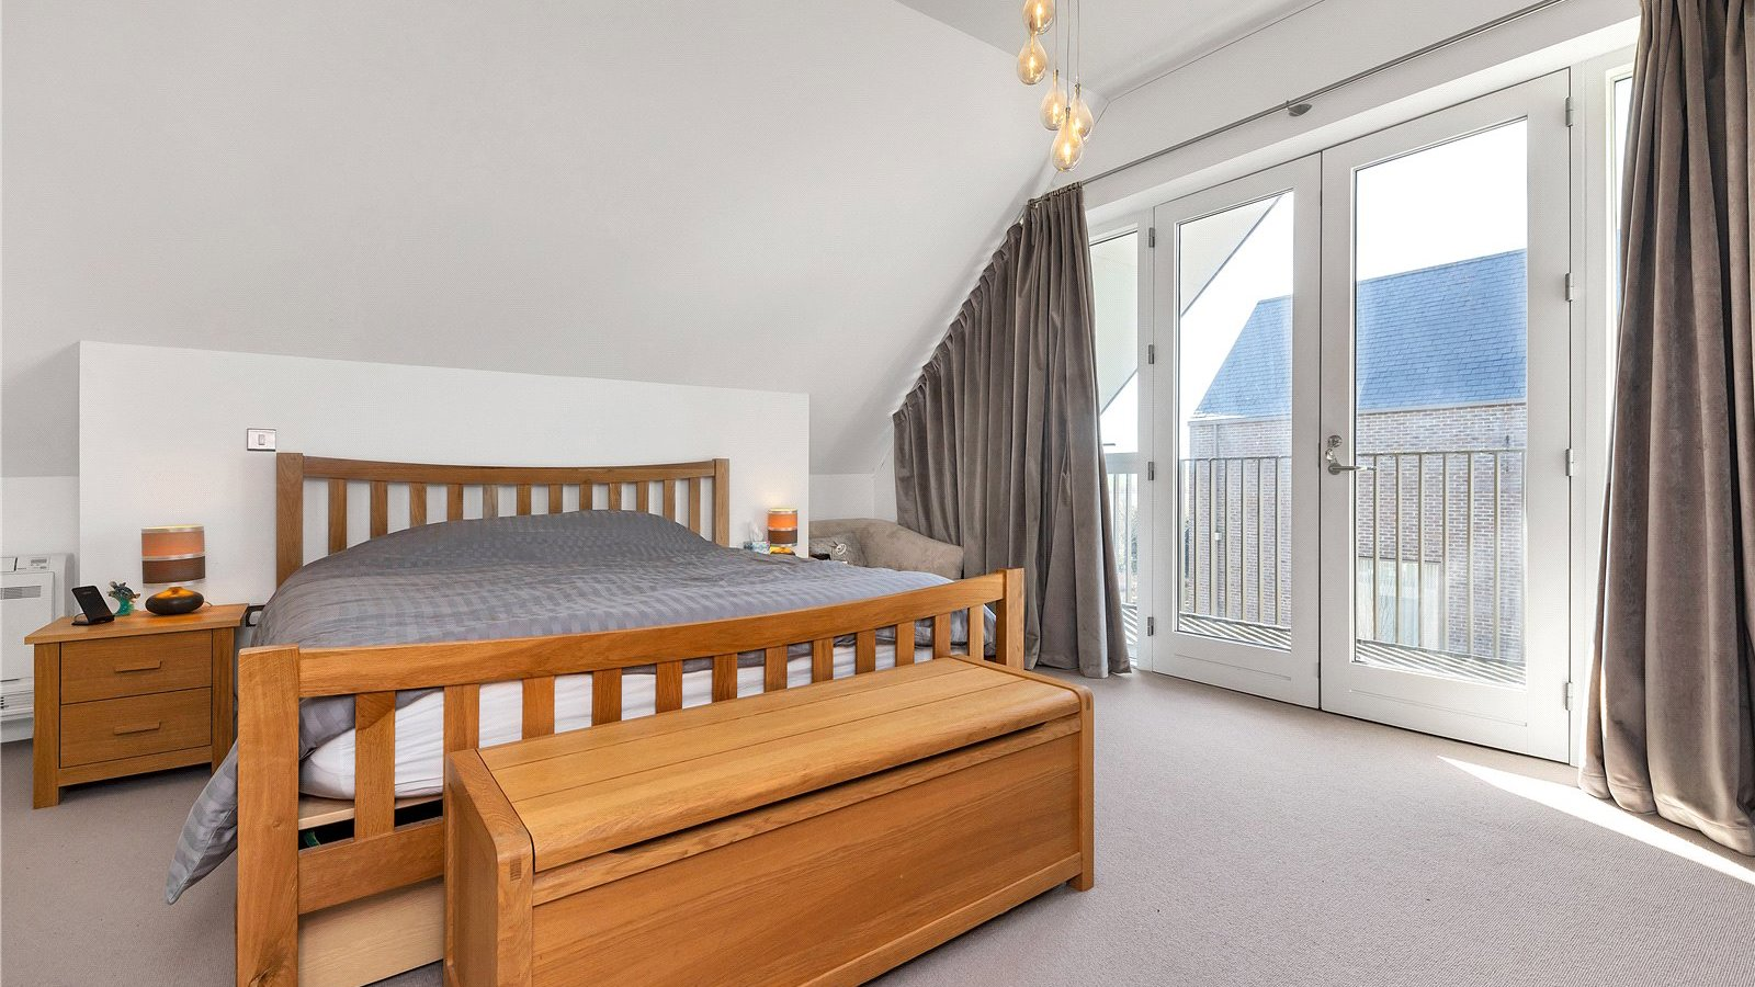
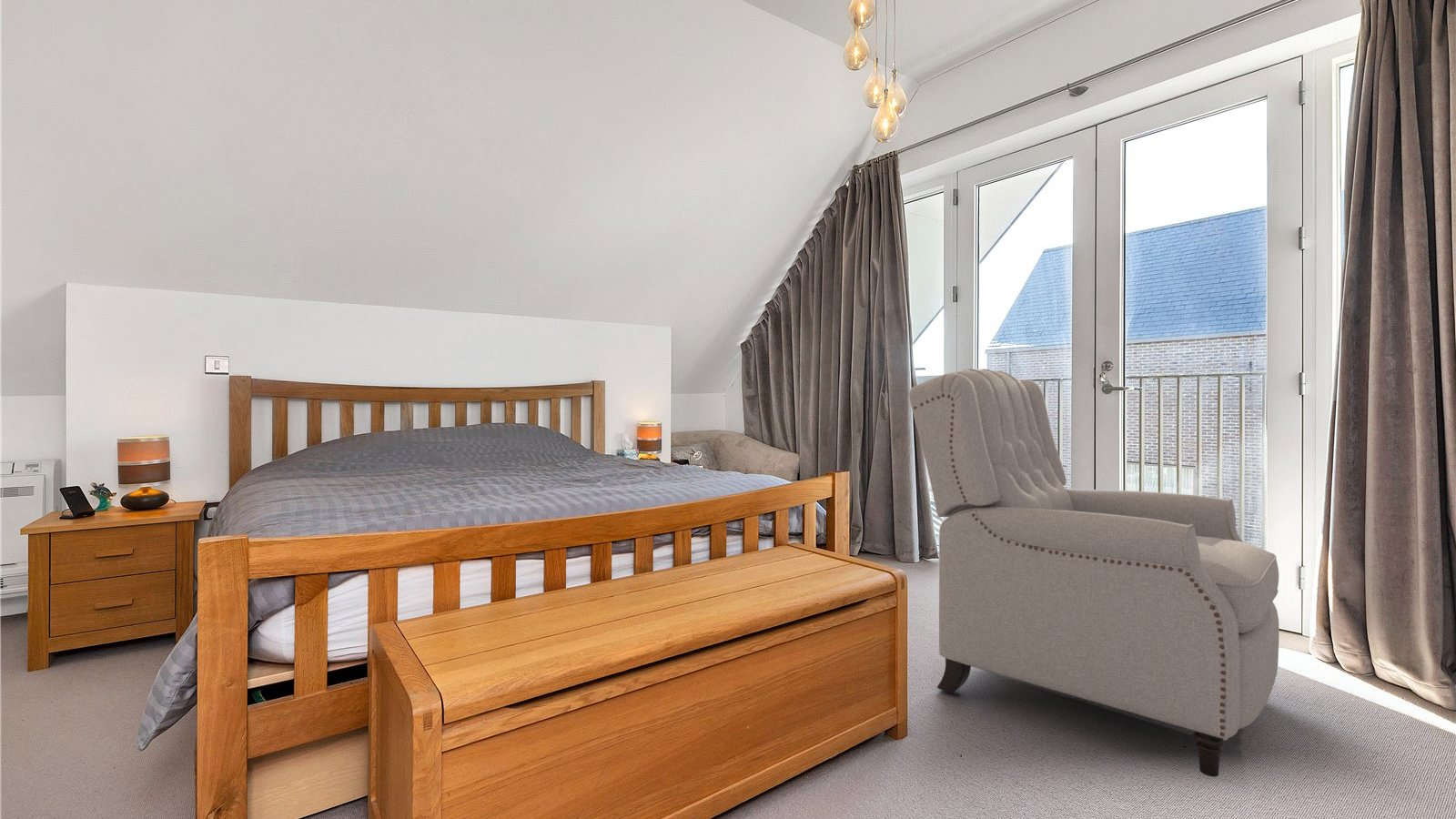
+ chair (1088, 527)
